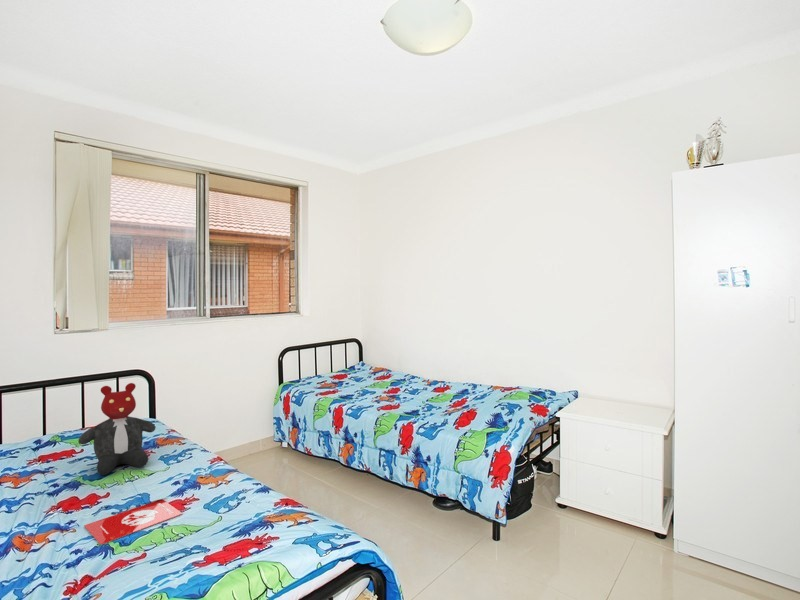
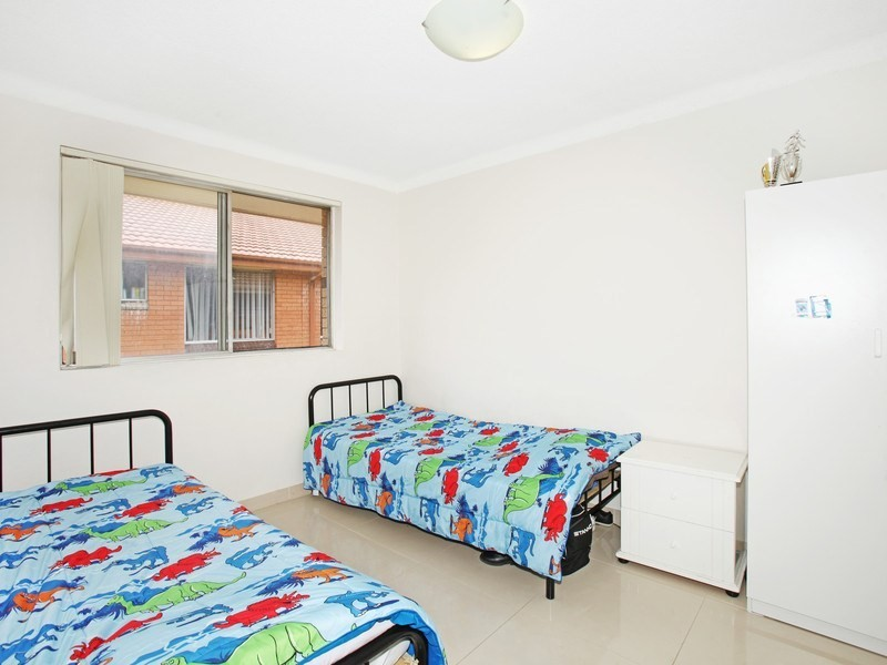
- book (134, 519)
- teddy bear (120, 425)
